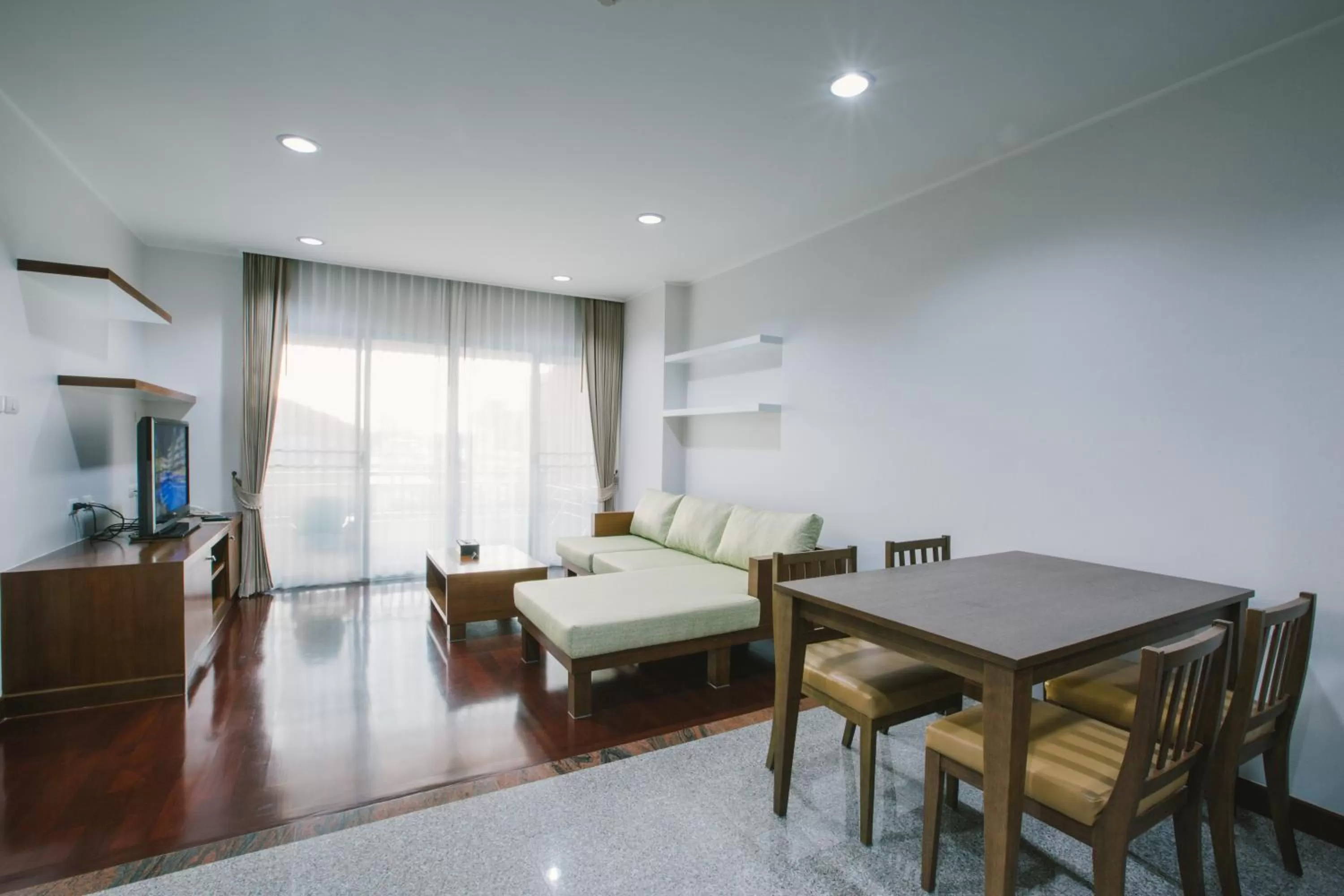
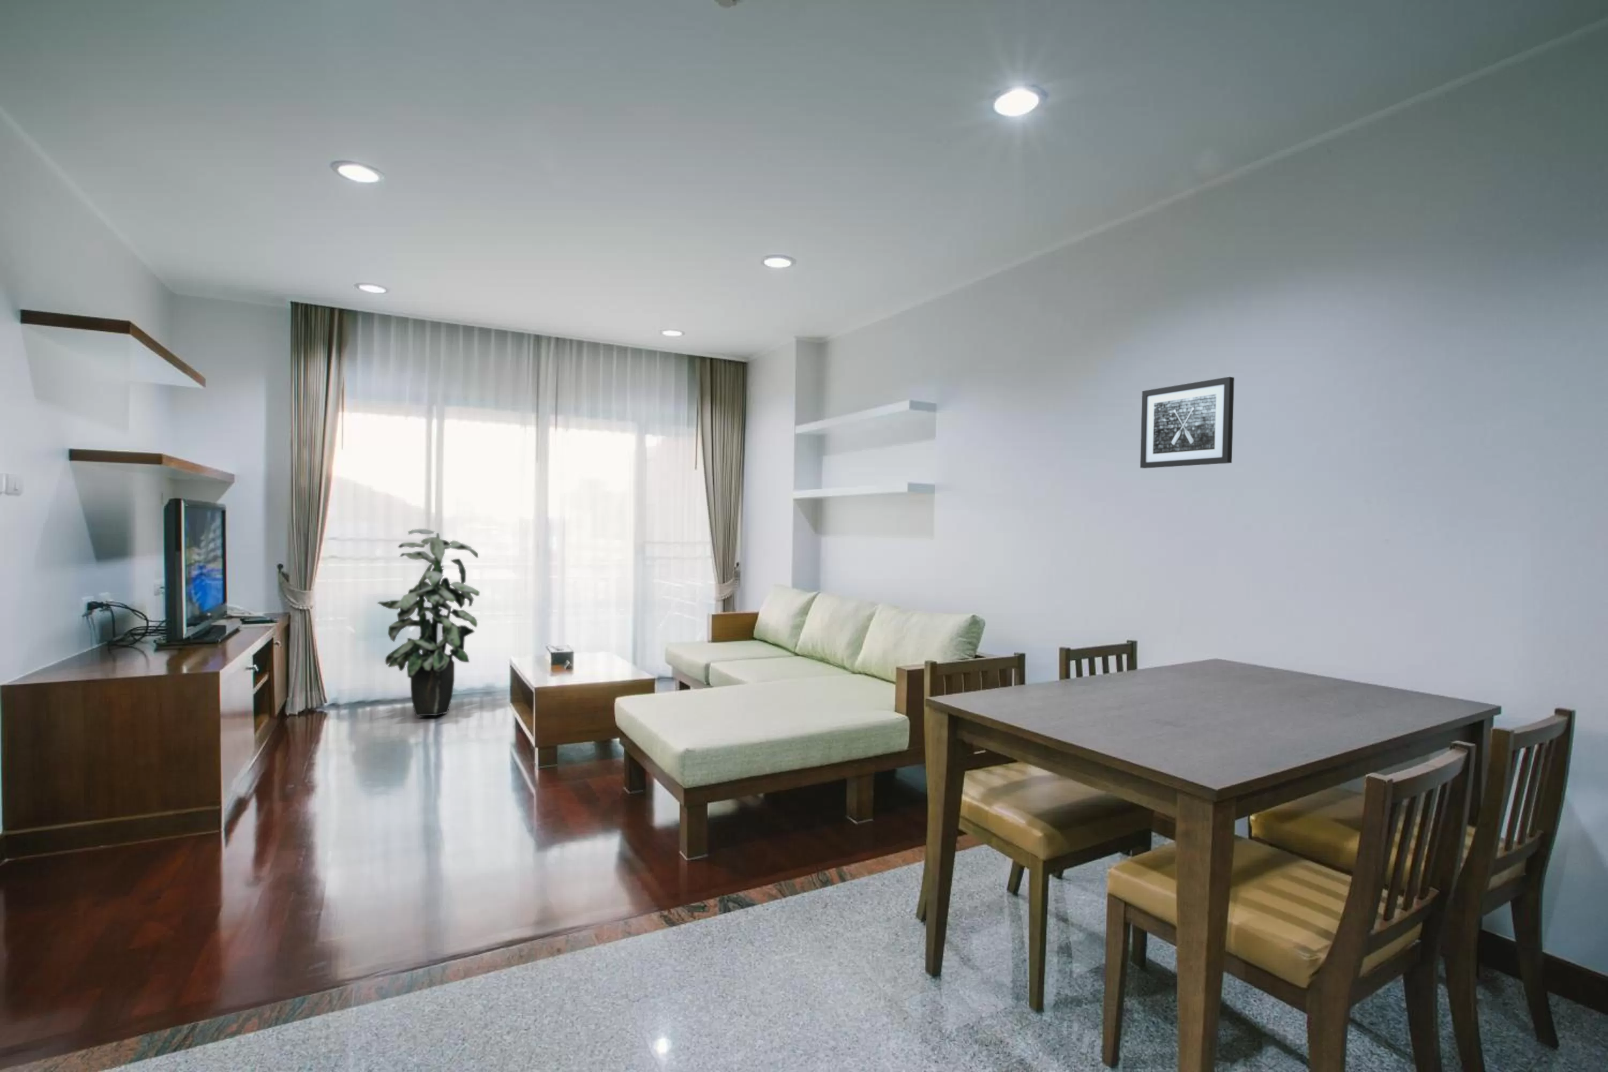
+ indoor plant (430, 621)
+ wall art (1184, 425)
